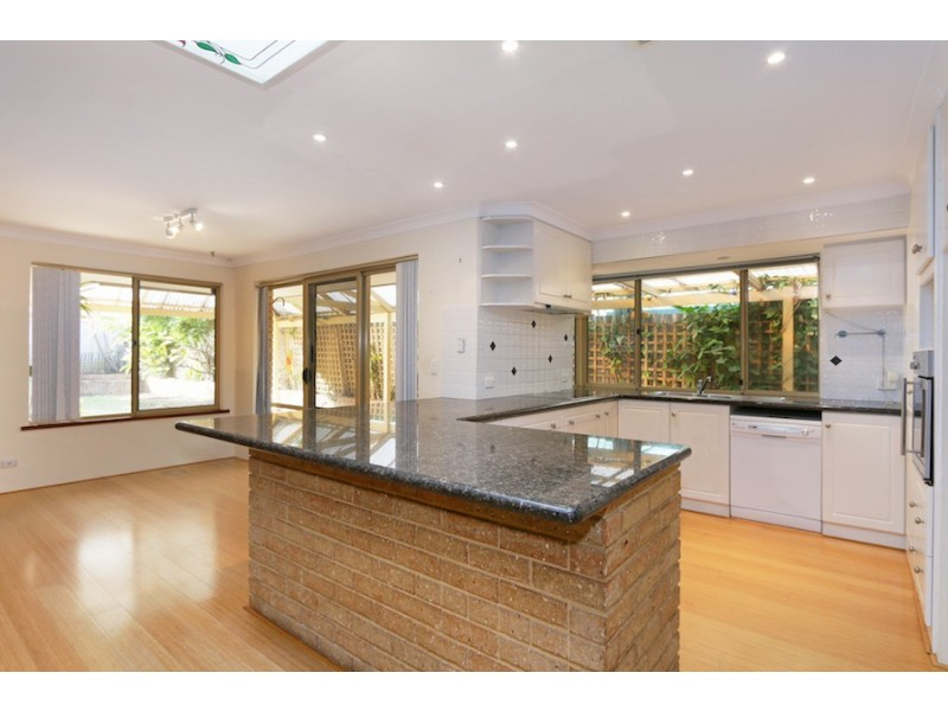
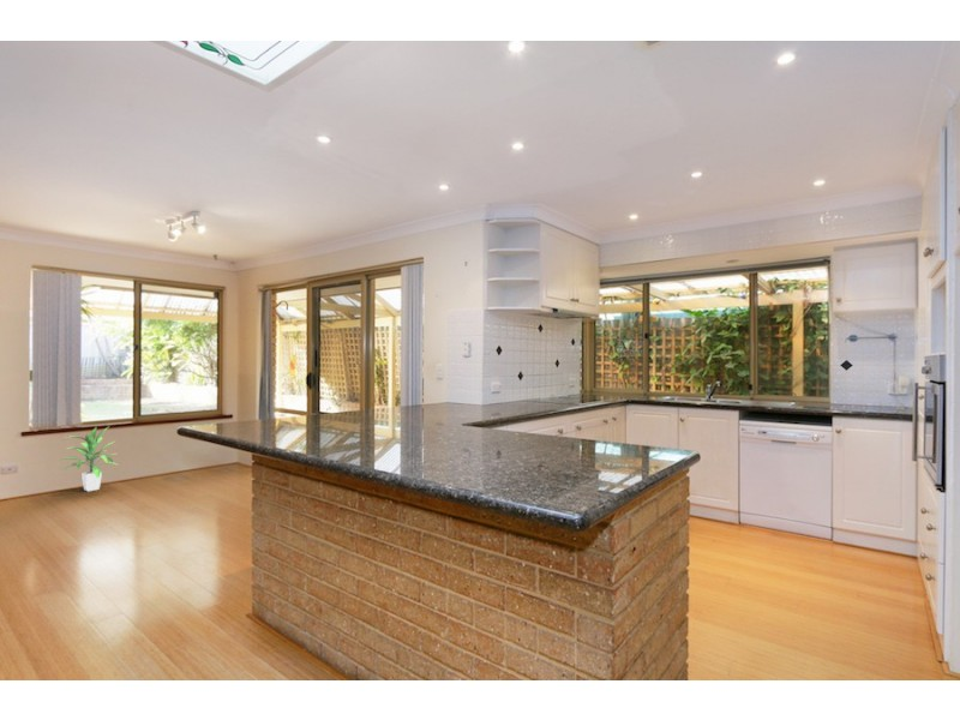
+ indoor plant (90, 458)
